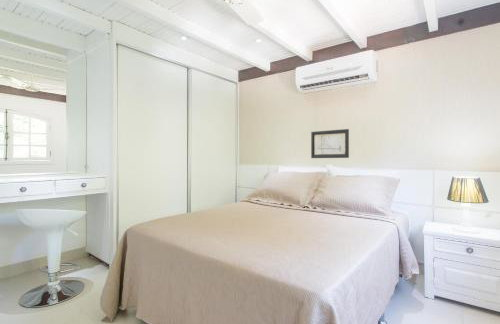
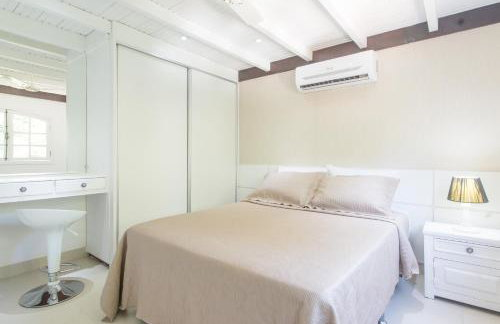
- wall art (329, 144)
